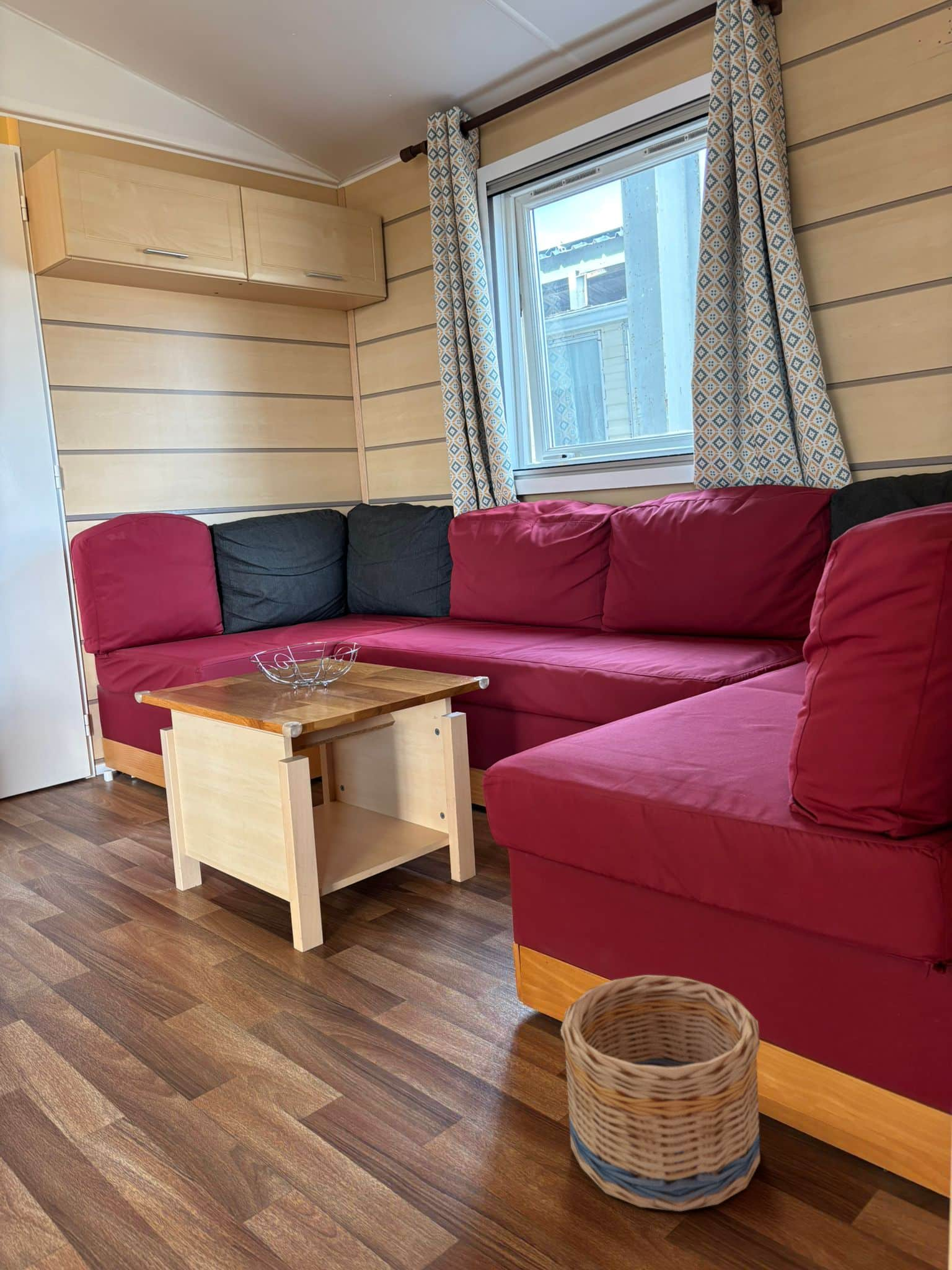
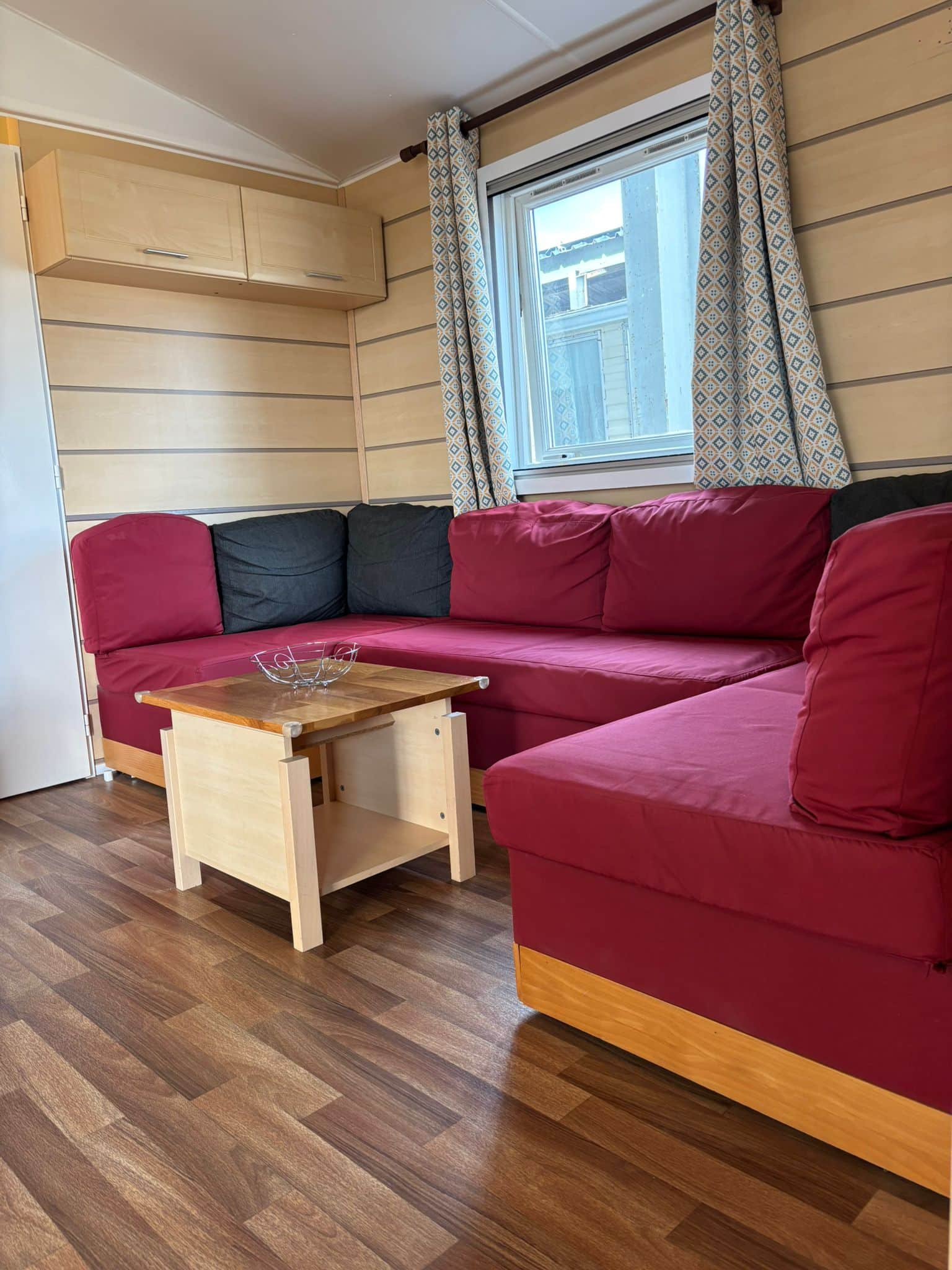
- basket (661, 1083)
